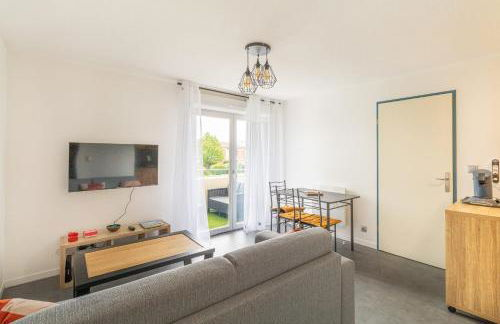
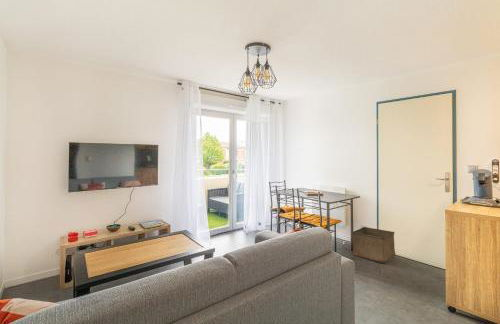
+ storage bin (373, 243)
